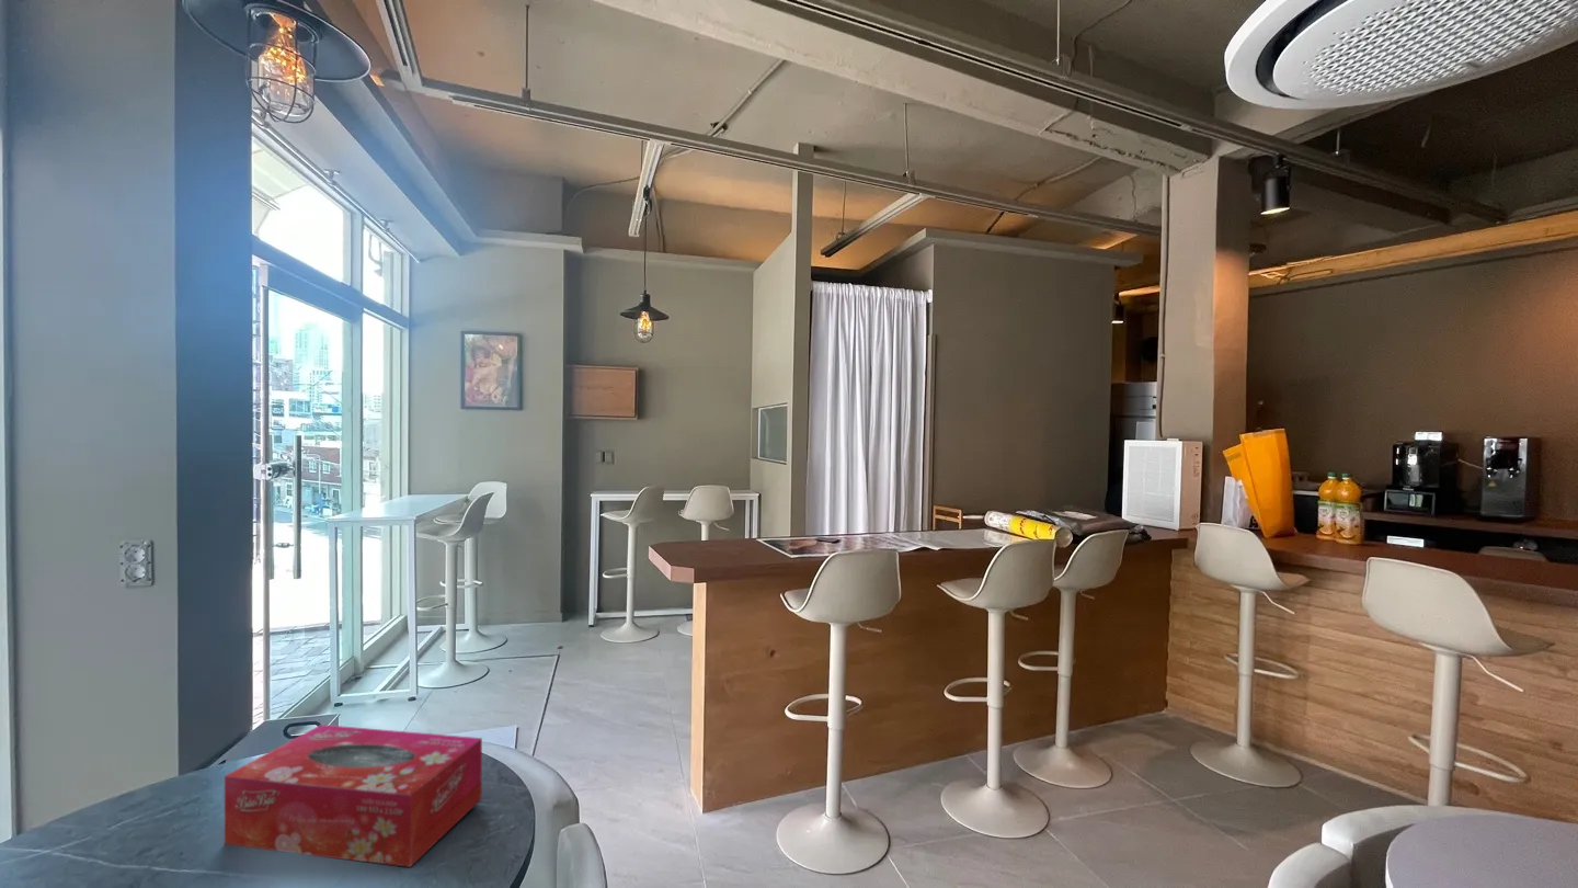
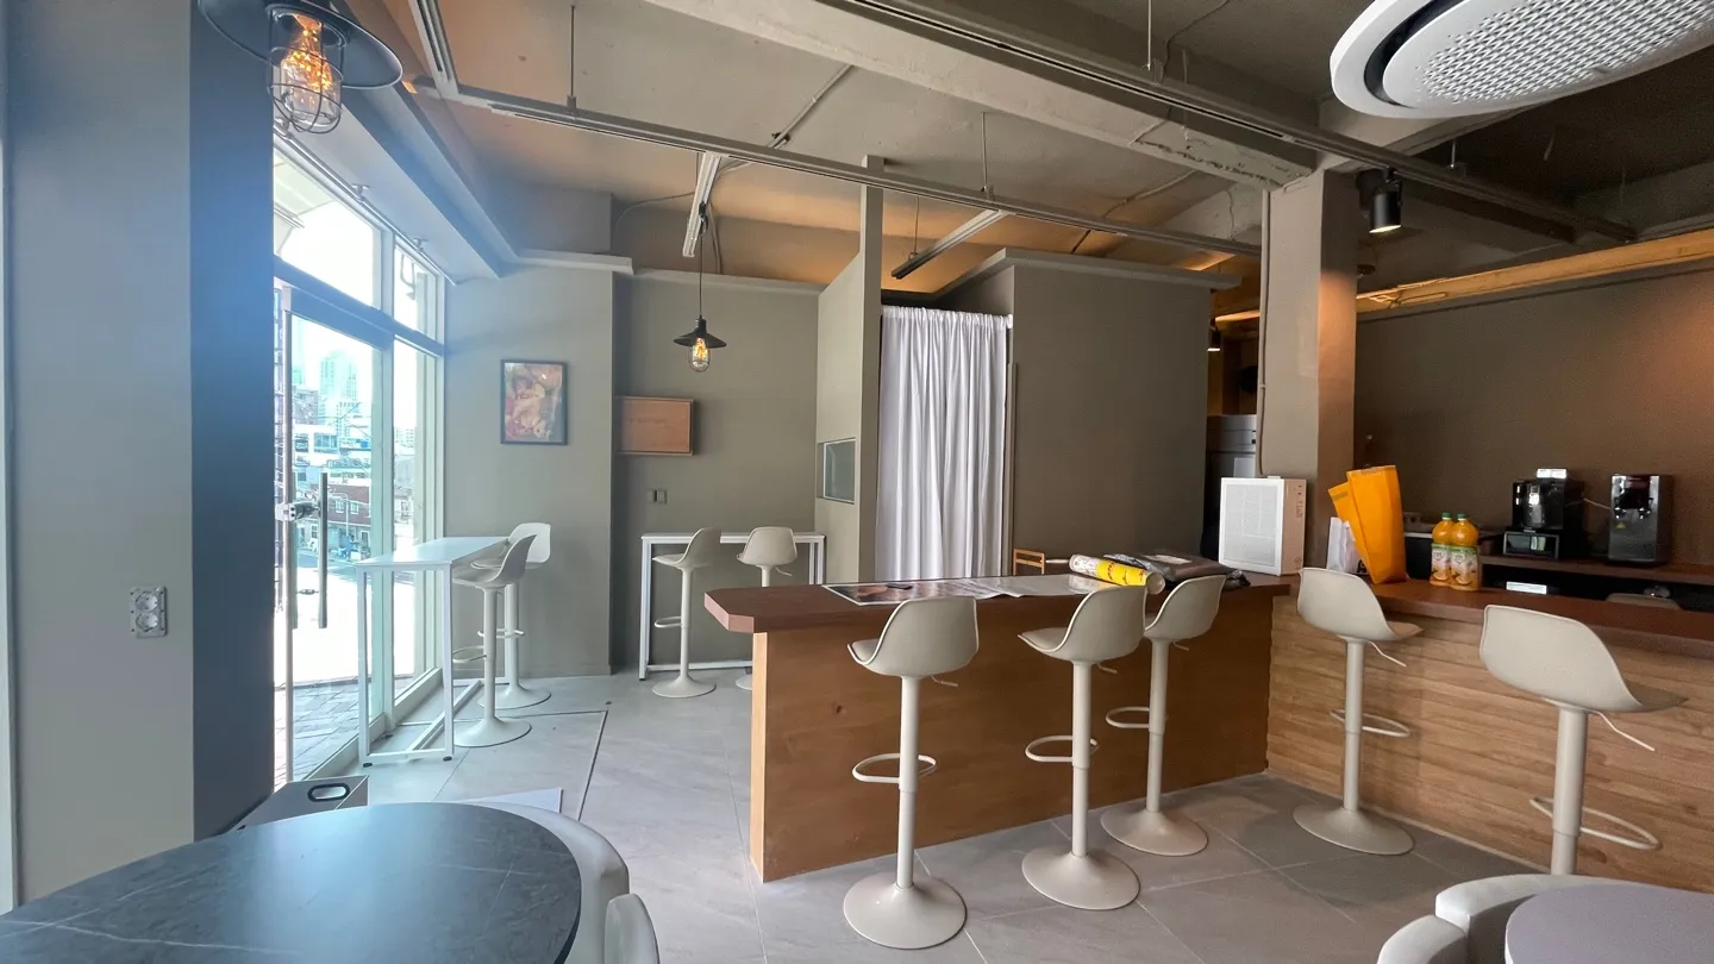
- tissue box (361, 788)
